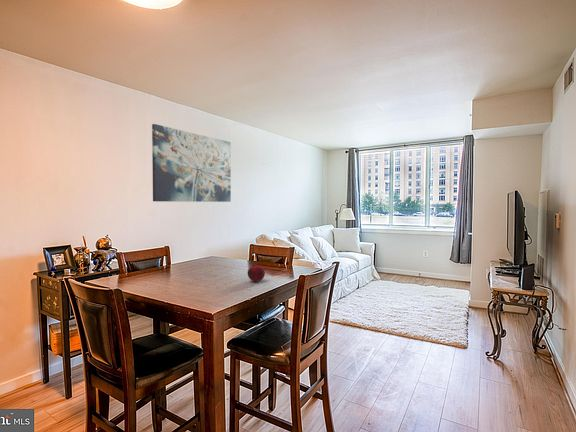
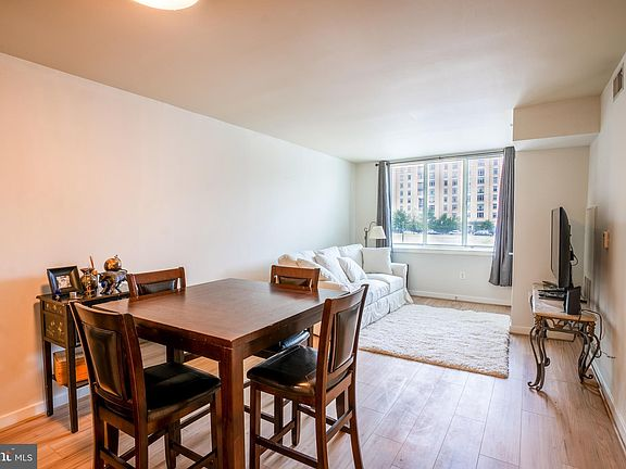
- fruit (256, 272)
- wall art (196, 168)
